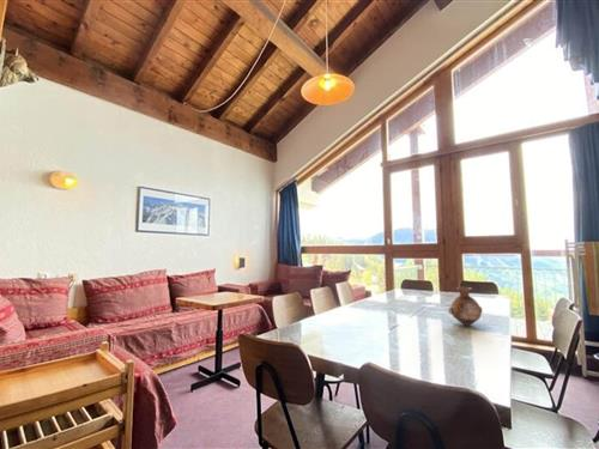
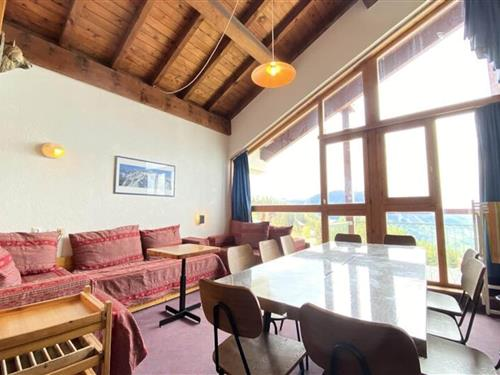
- vase (465, 305)
